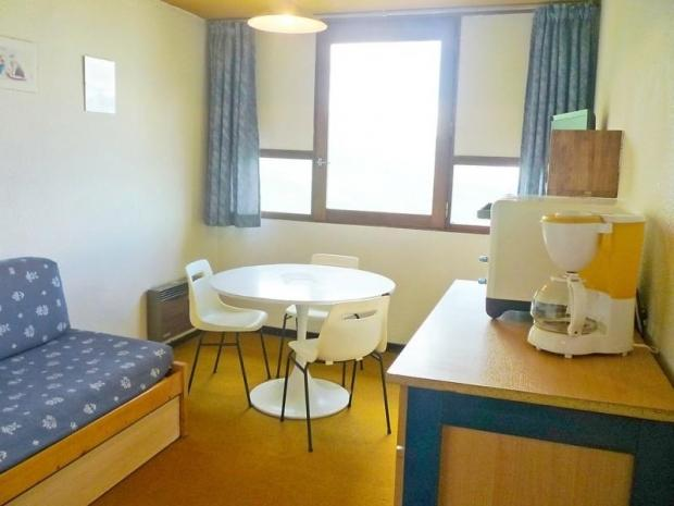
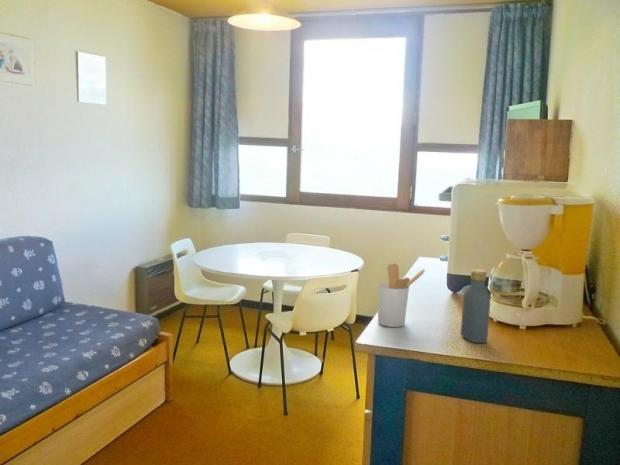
+ vodka (476, 304)
+ utensil holder (401, 295)
